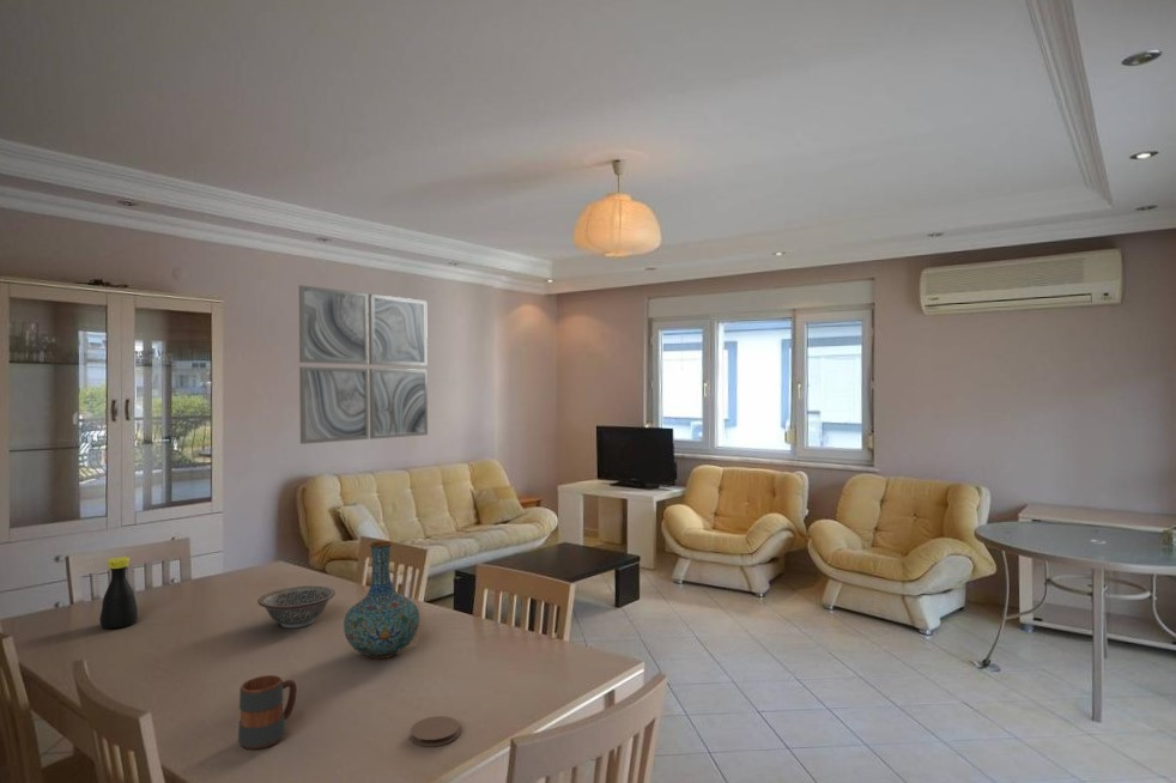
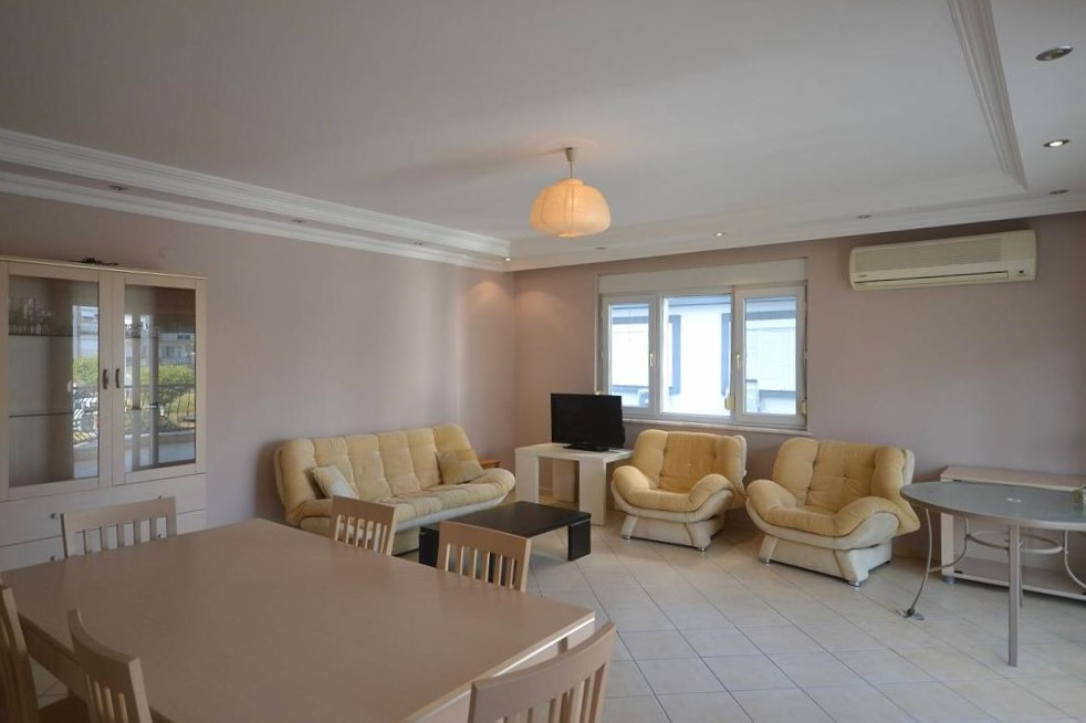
- wall art (370, 364)
- decorative bowl (297, 608)
- vase (382, 597)
- mug (269, 708)
- bottle (119, 591)
- coaster (435, 730)
